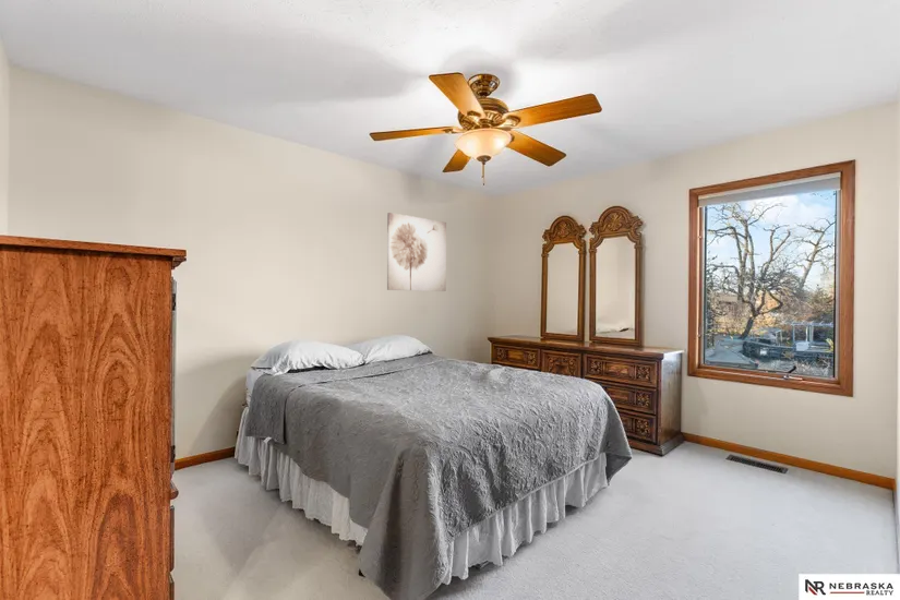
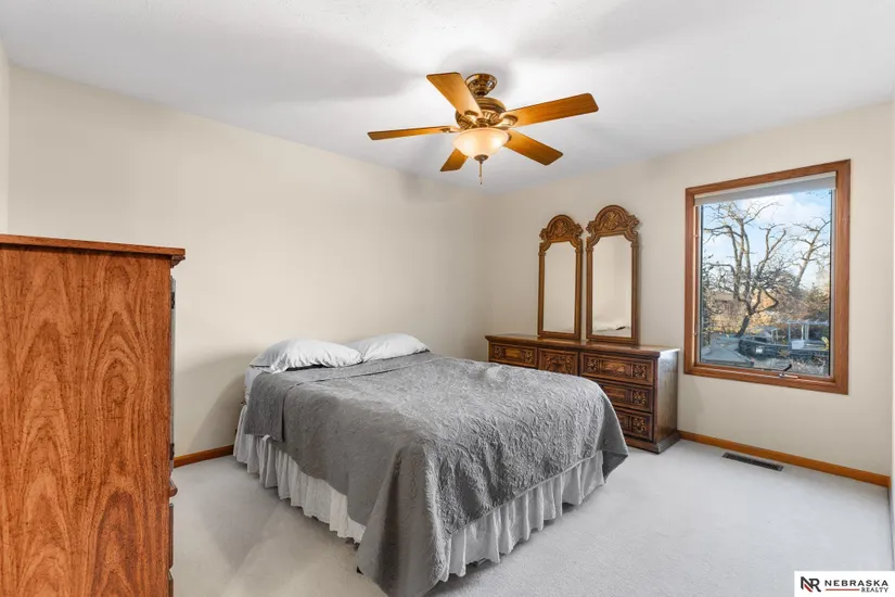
- wall art (418, 254)
